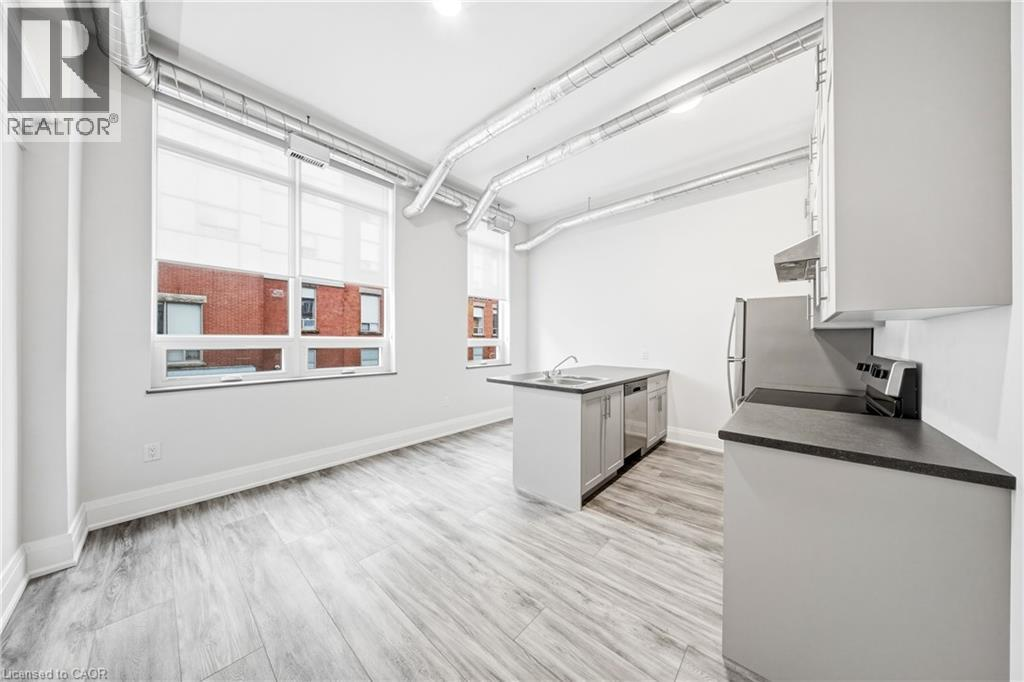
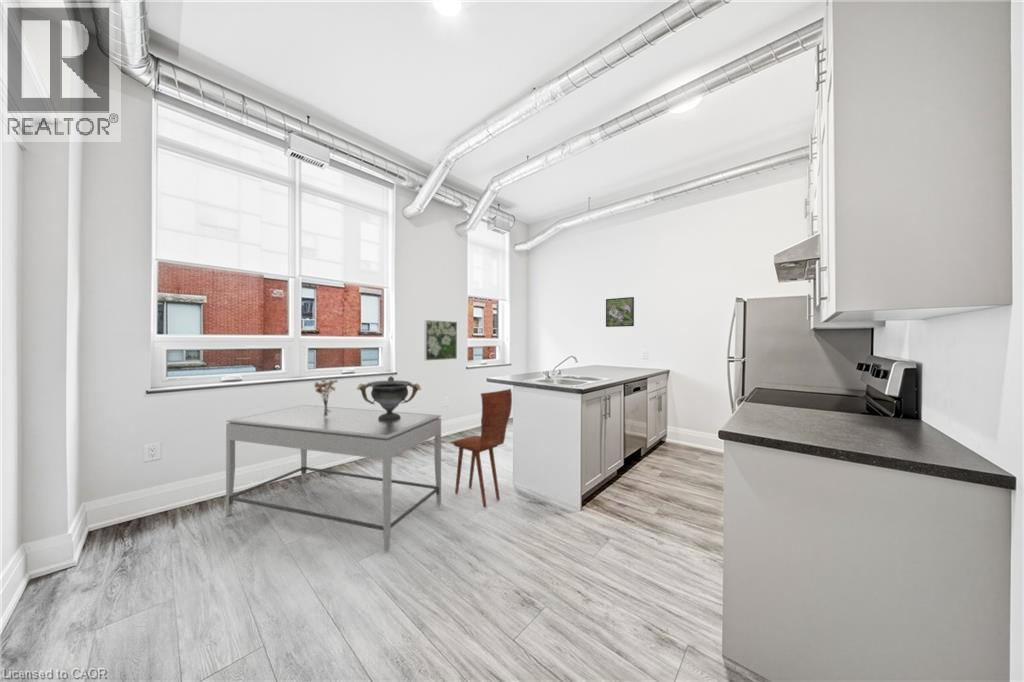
+ bouquet (324, 397)
+ dining table (337, 471)
+ dining chair (480, 443)
+ decorative bowl (393, 398)
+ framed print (619, 312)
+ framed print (441, 340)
